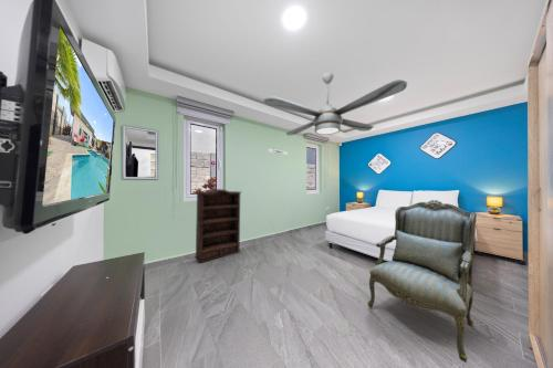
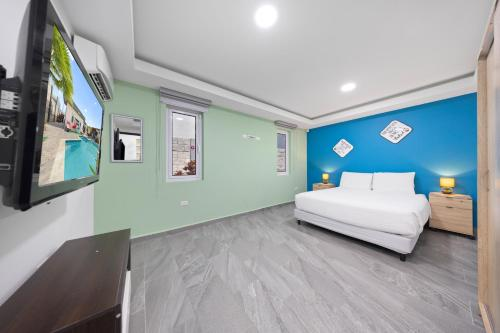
- armchair (421, 257)
- bookshelf (219, 221)
- ceiling fan (327, 103)
